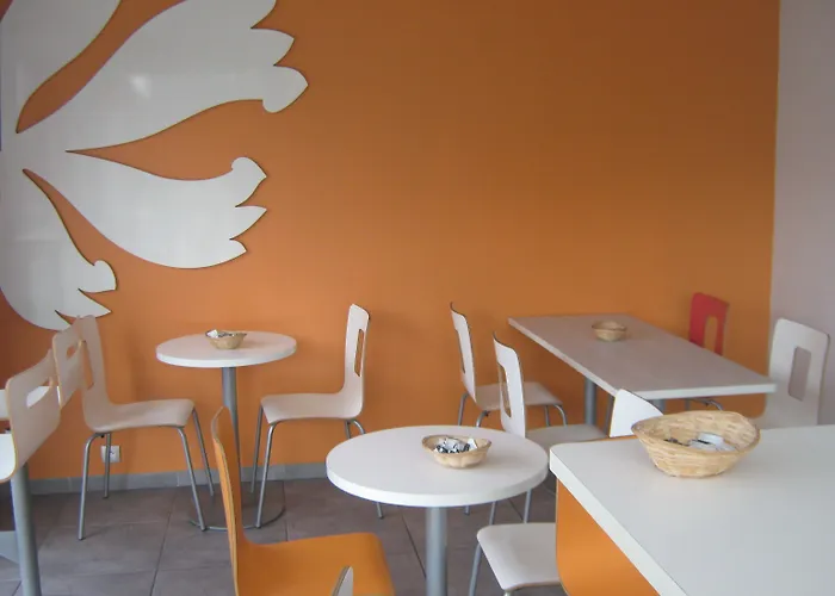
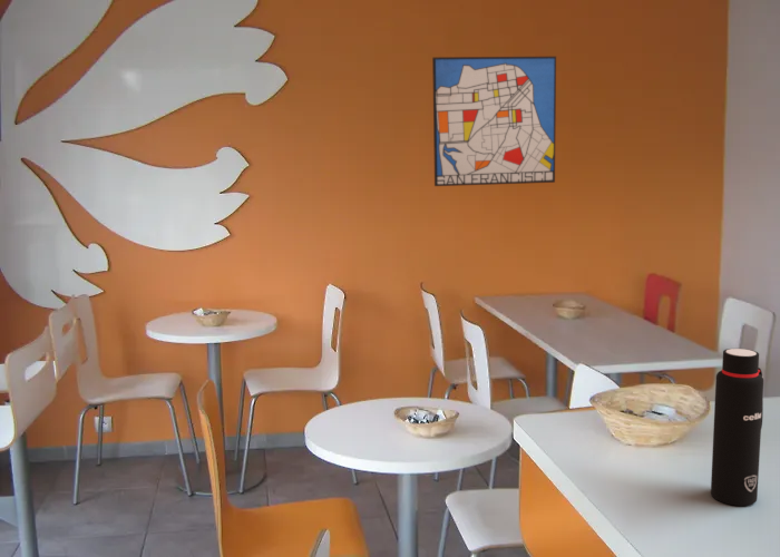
+ water bottle (740, 424)
+ wall art (495, 121)
